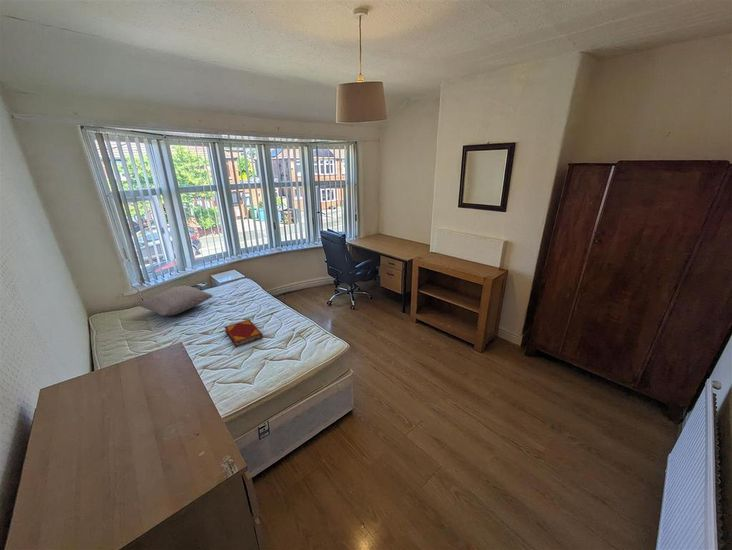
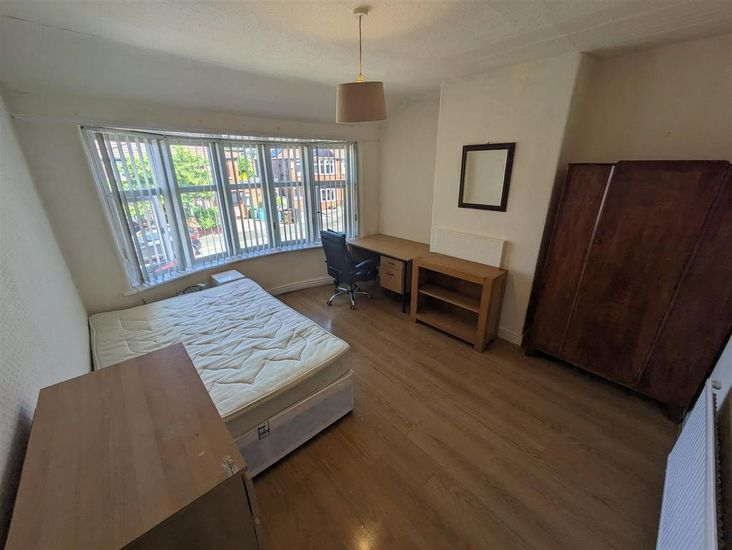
- pillow (175, 300)
- hardback book (243, 332)
